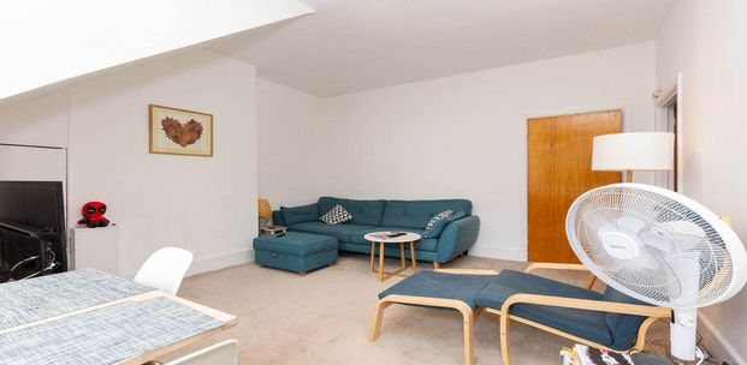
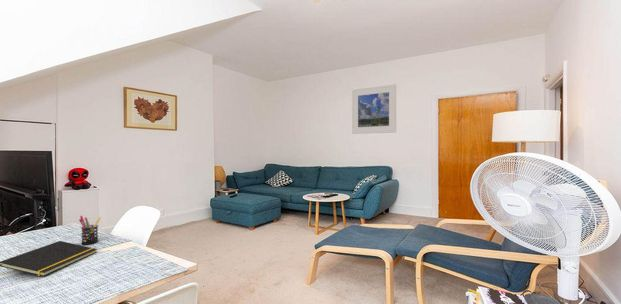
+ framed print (373, 110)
+ notepad (52, 256)
+ pen holder (88, 229)
